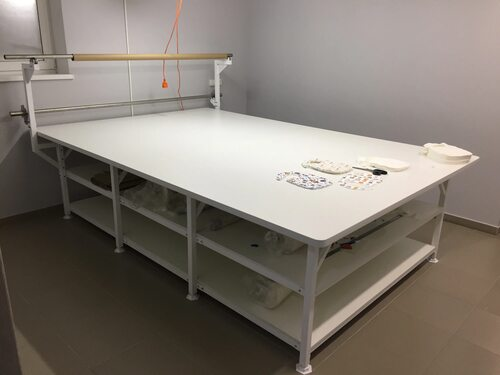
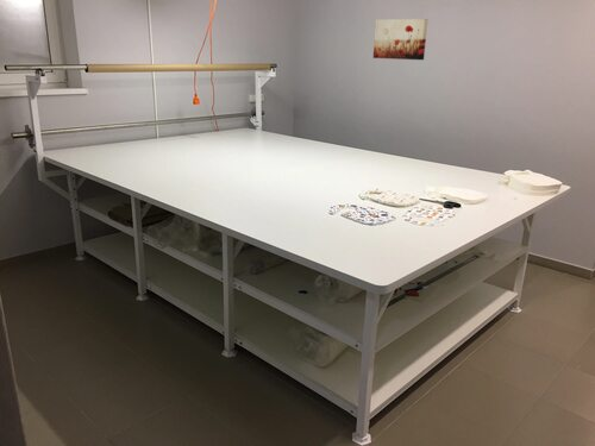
+ wall art (399, 39)
